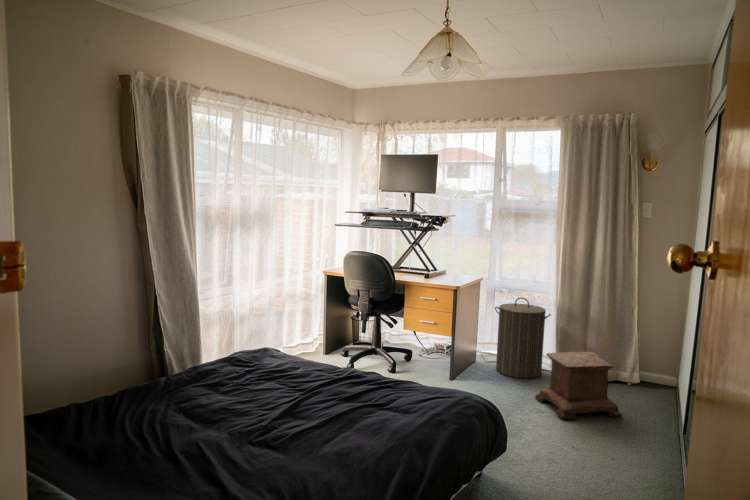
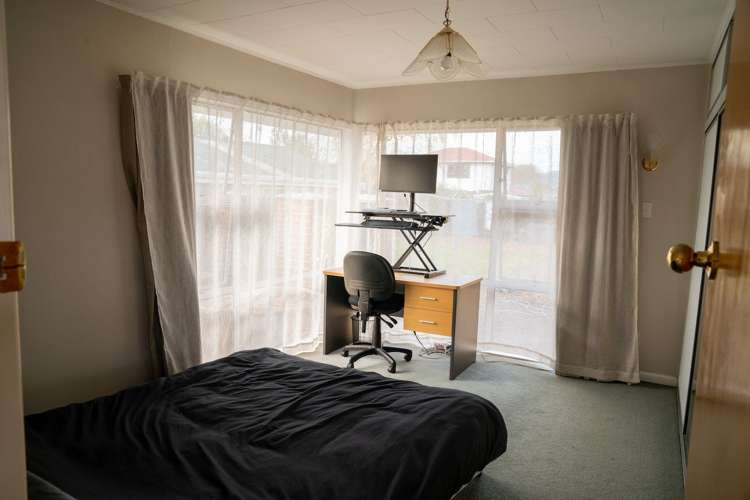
- laundry hamper (520, 334)
- stool (578, 382)
